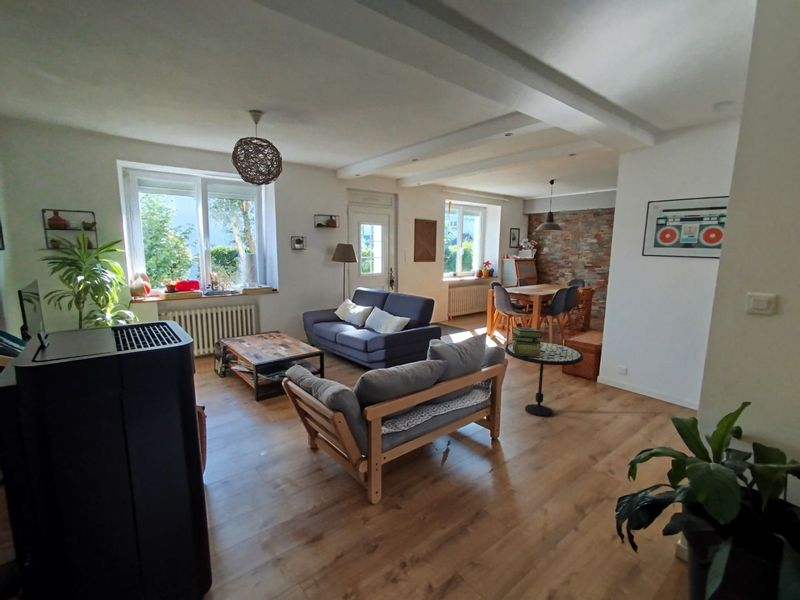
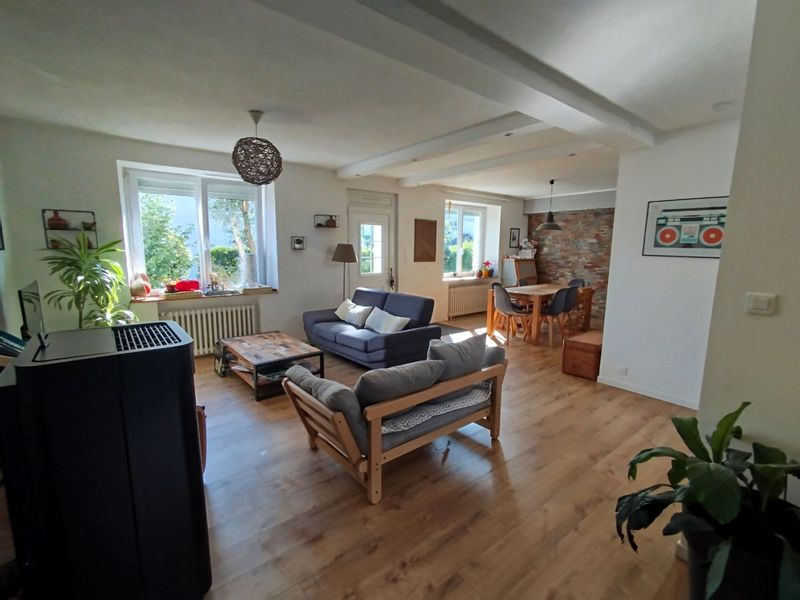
- stack of books (525, 340)
- side table (540, 381)
